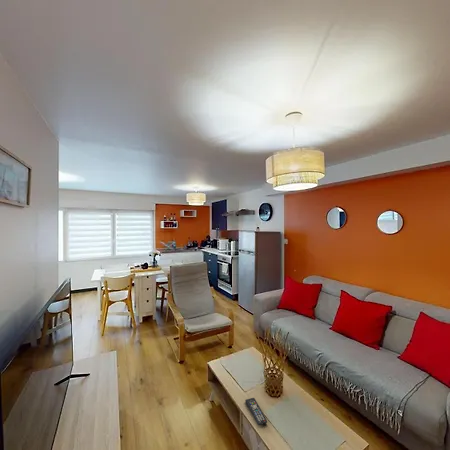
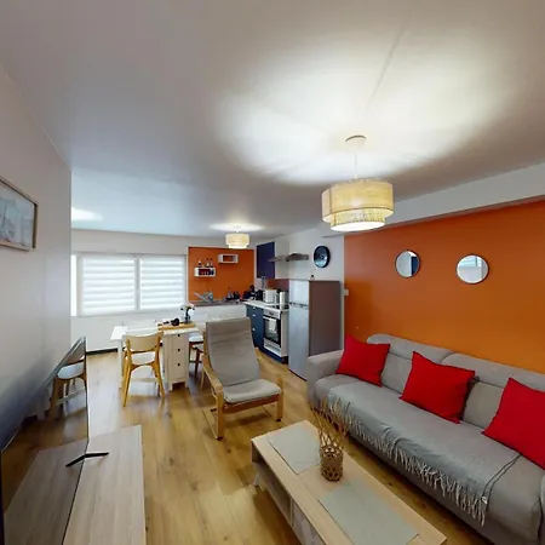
- remote control (255, 410)
